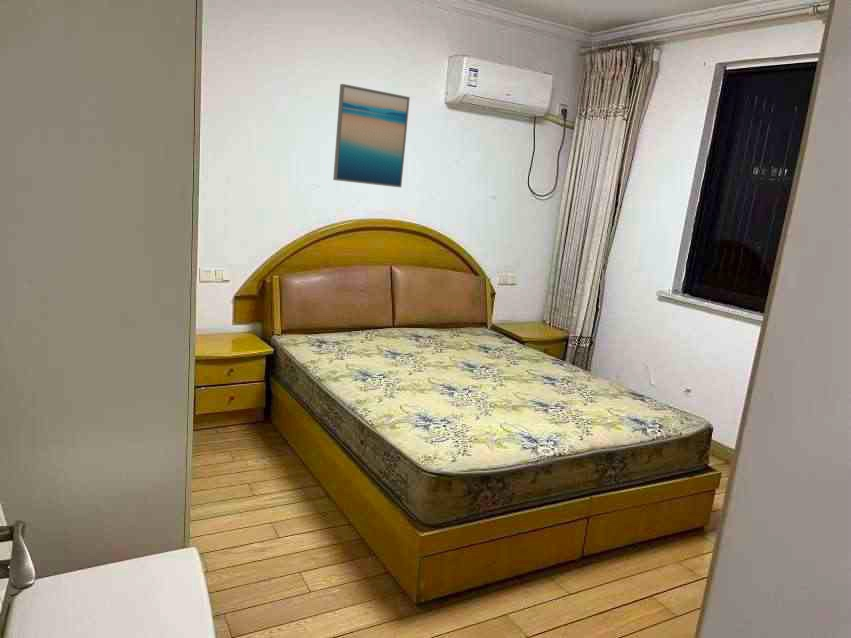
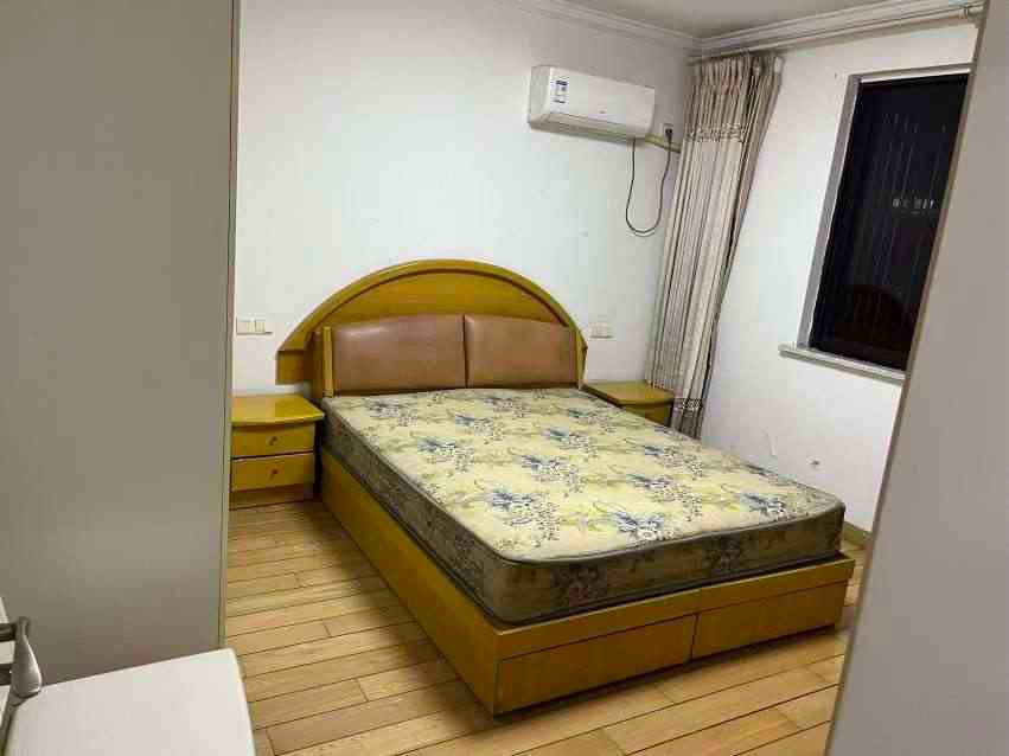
- wall art (372, 138)
